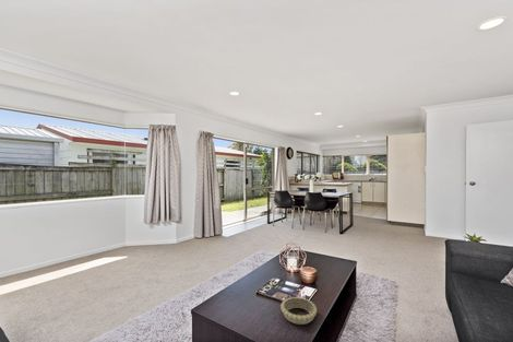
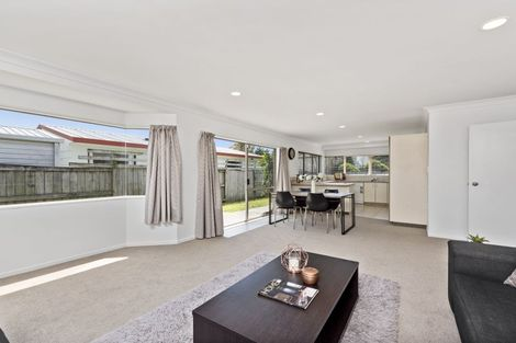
- decorative bowl (298, 307)
